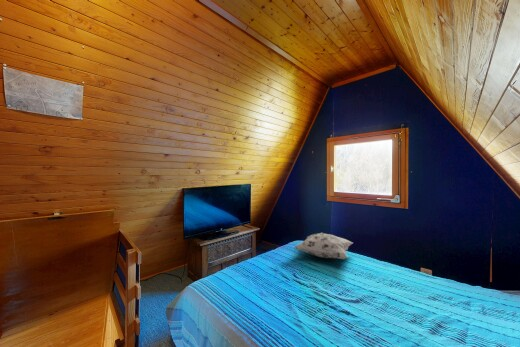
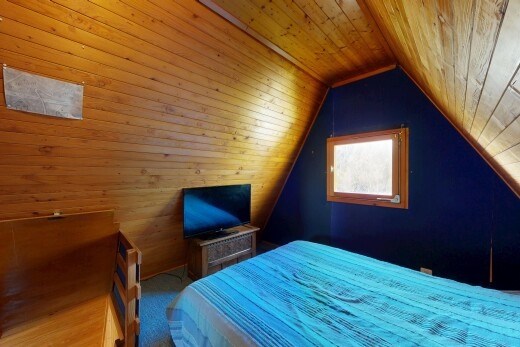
- decorative pillow (324, 245)
